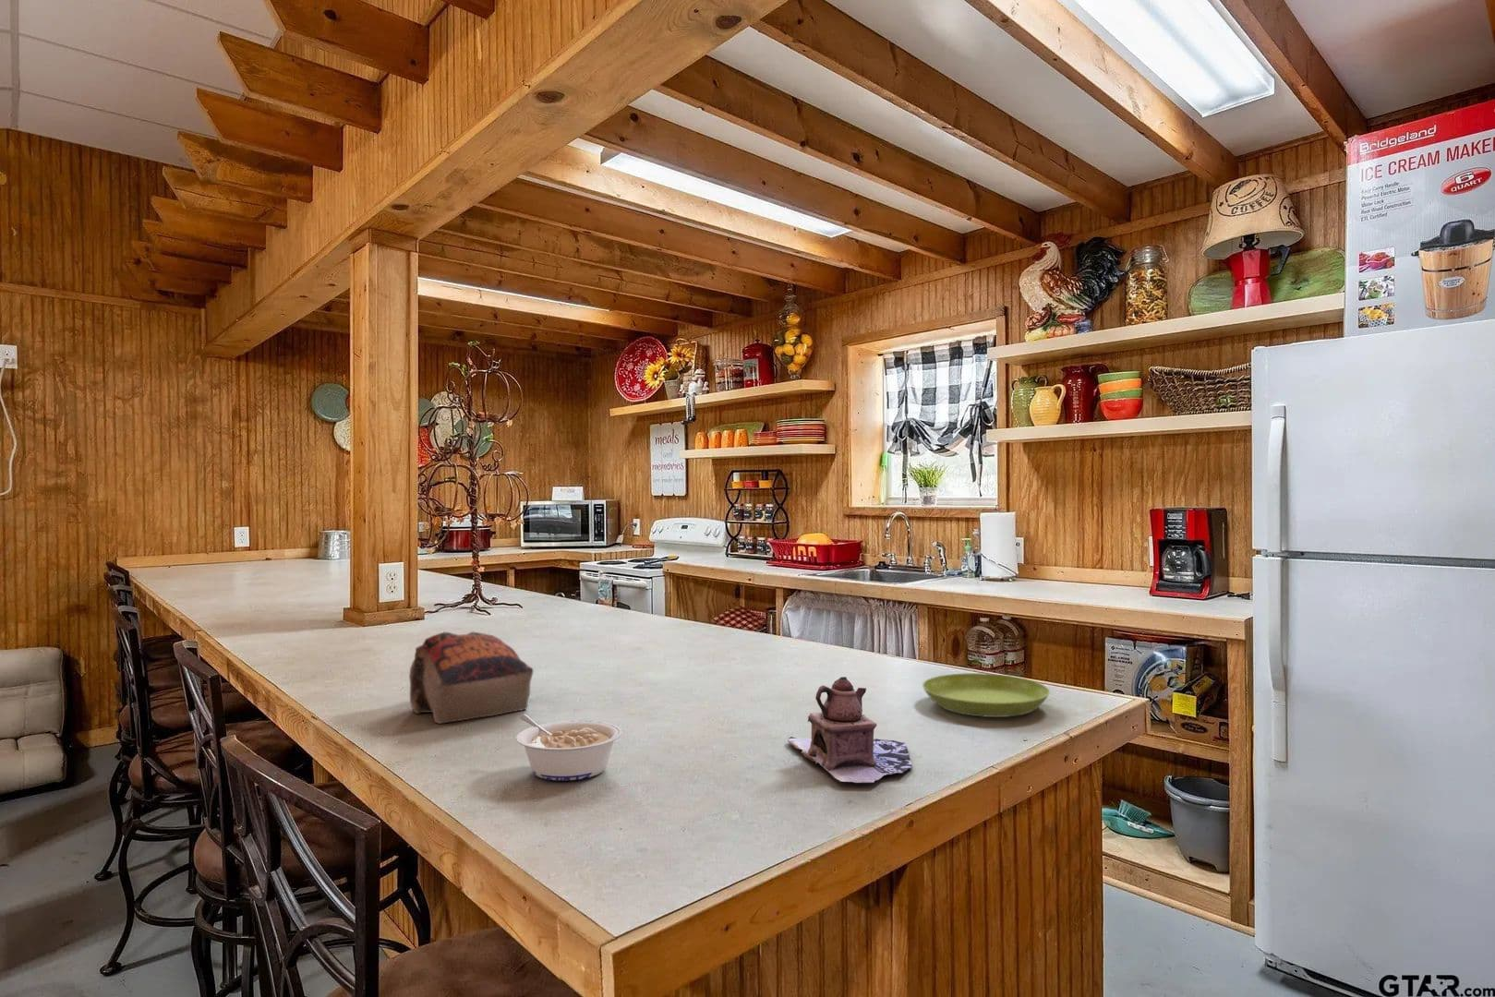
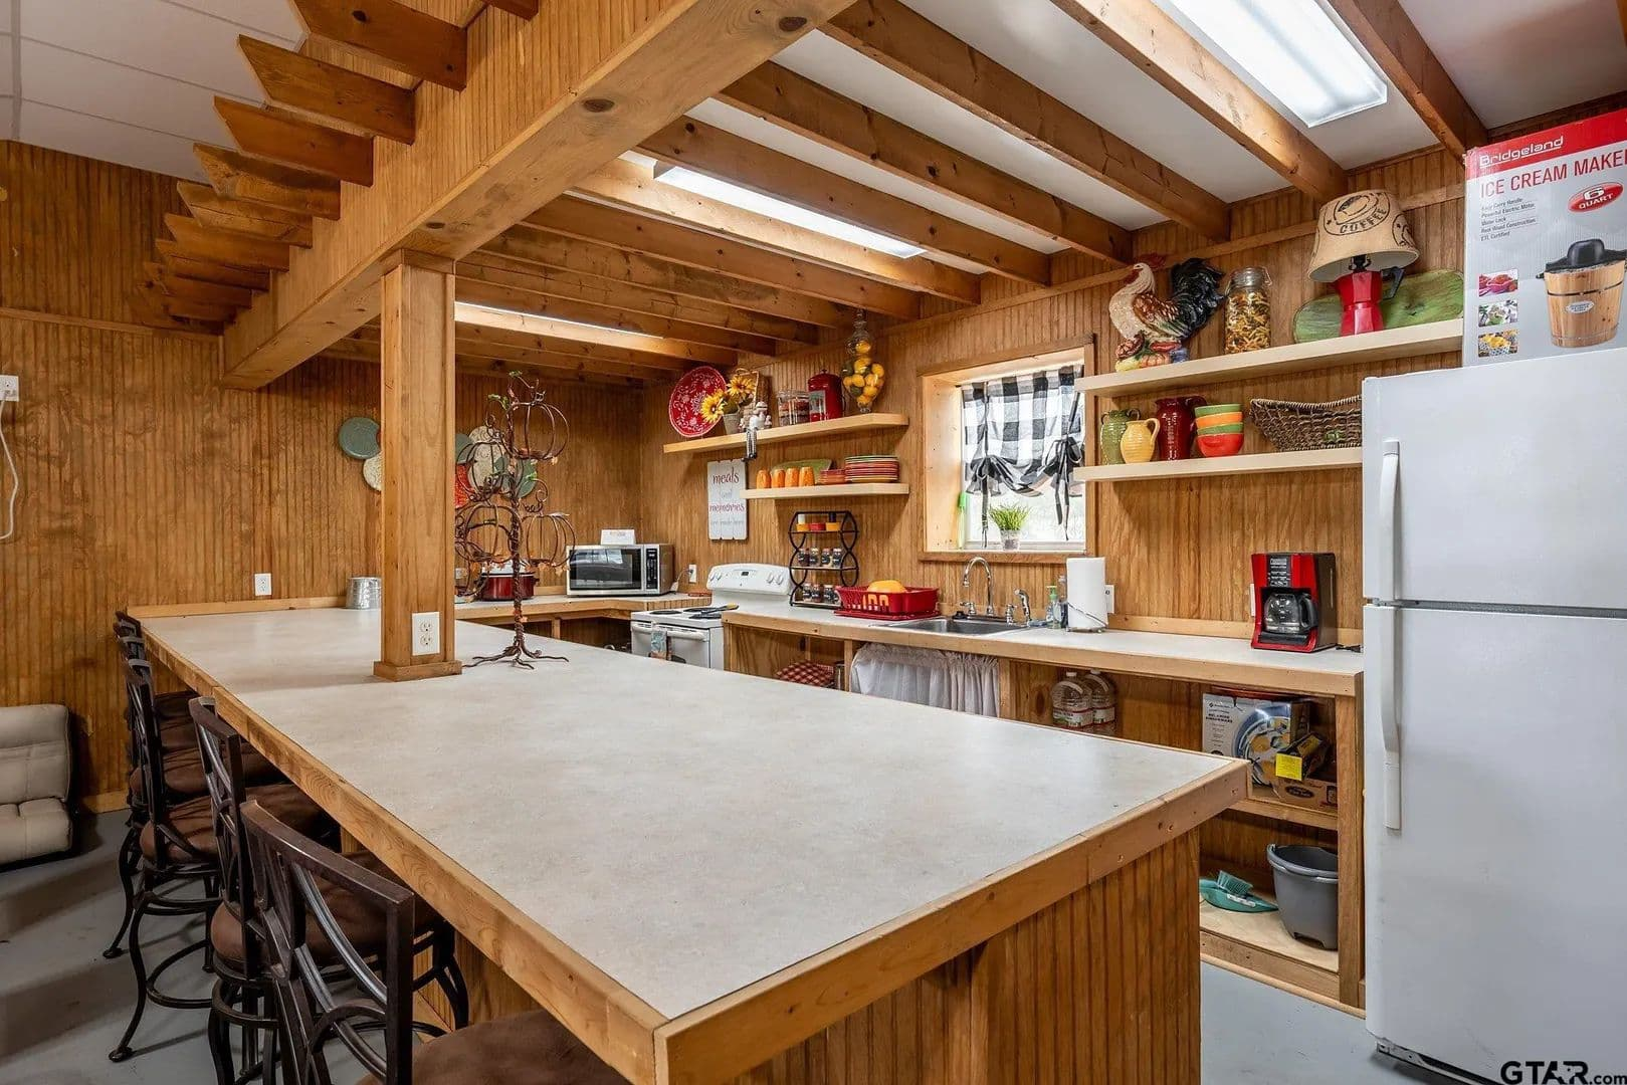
- bag (470, 669)
- legume (565, 748)
- teapot (848, 719)
- saucer (984, 695)
